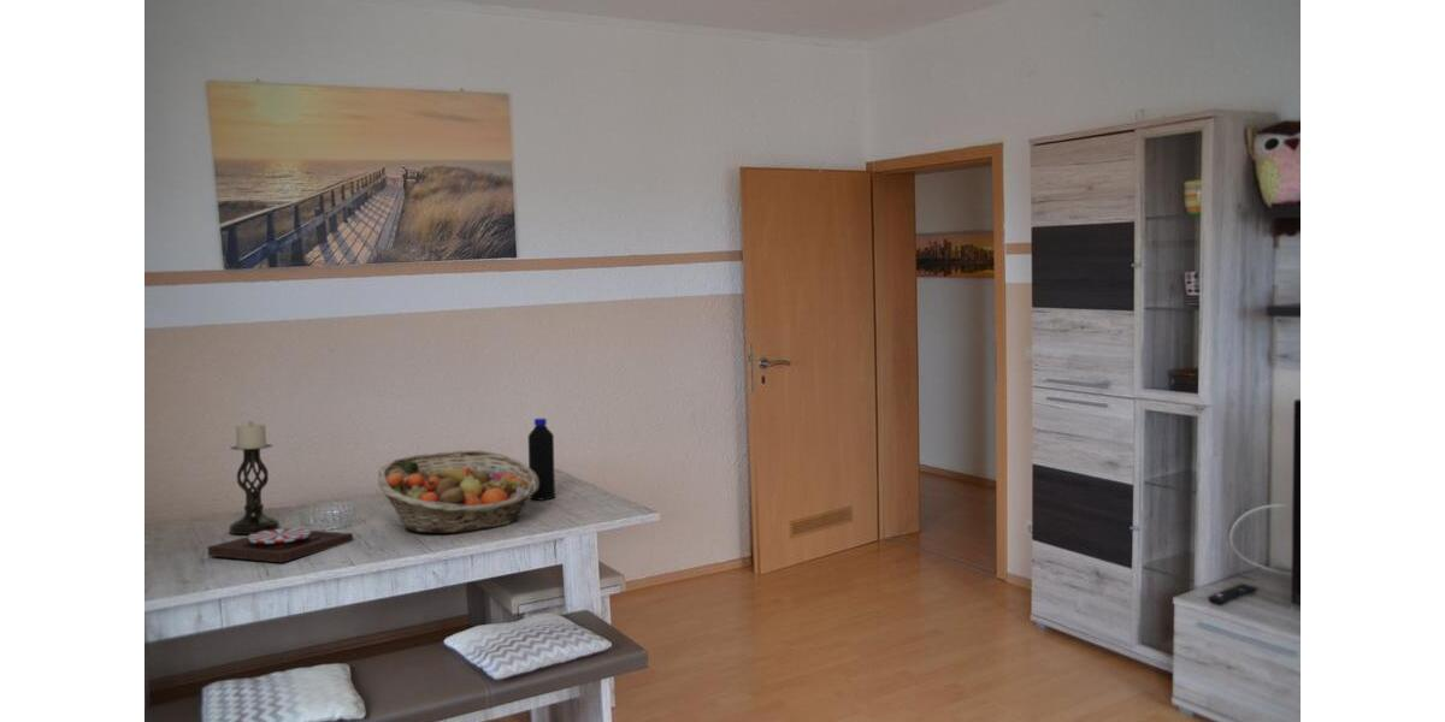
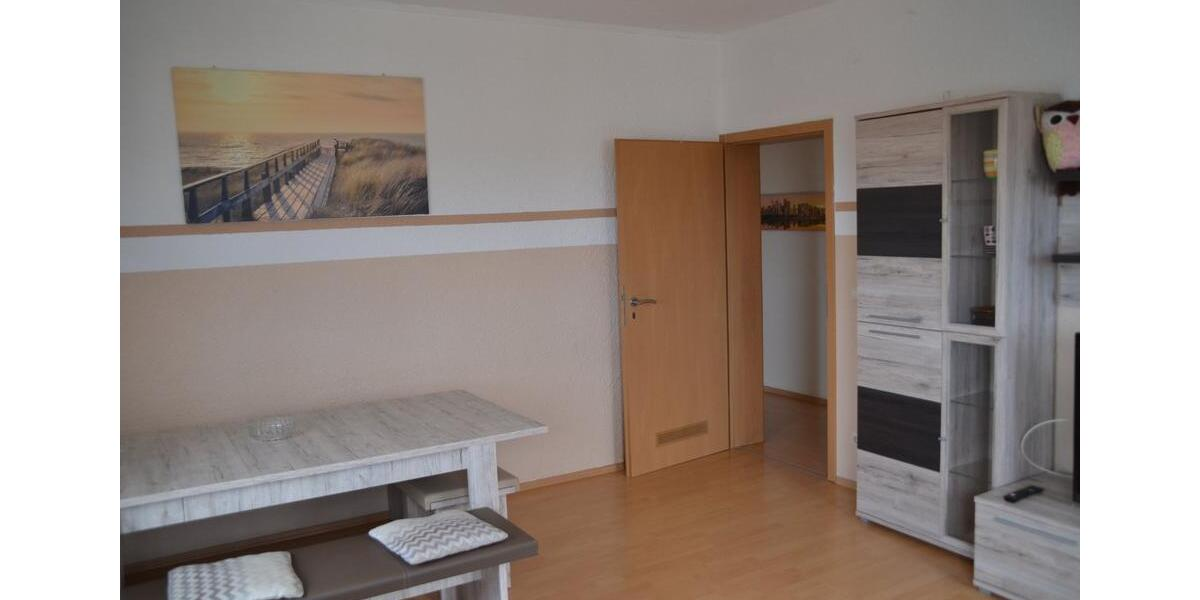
- plate (282, 540)
- candle holder (254, 473)
- fruit basket (459, 490)
- bottle (541, 457)
